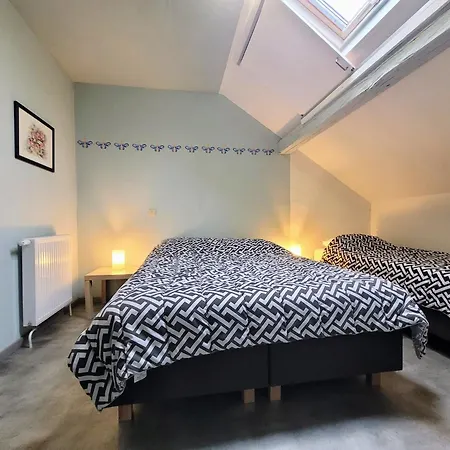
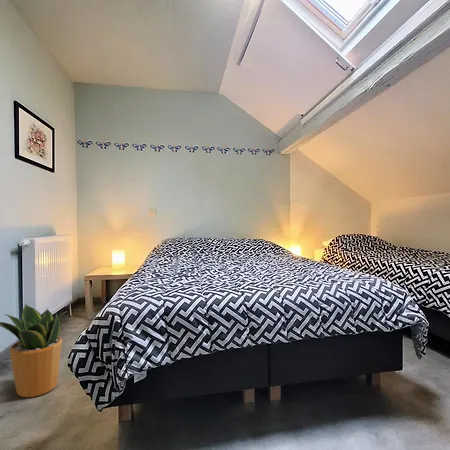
+ potted plant (31, 350)
